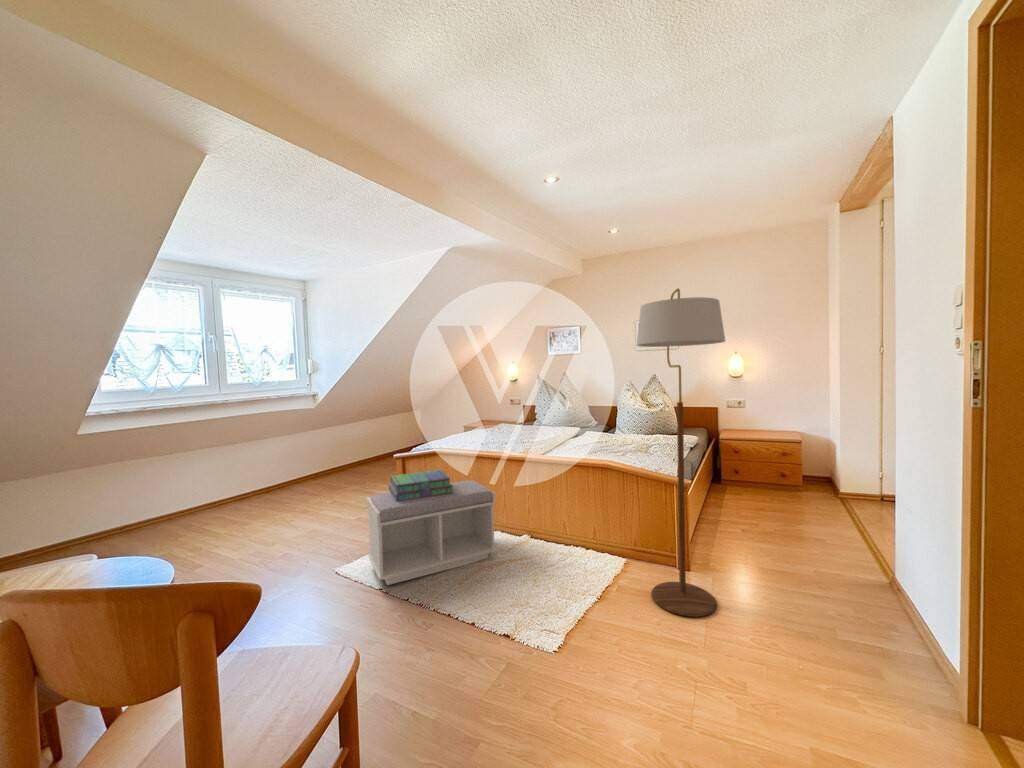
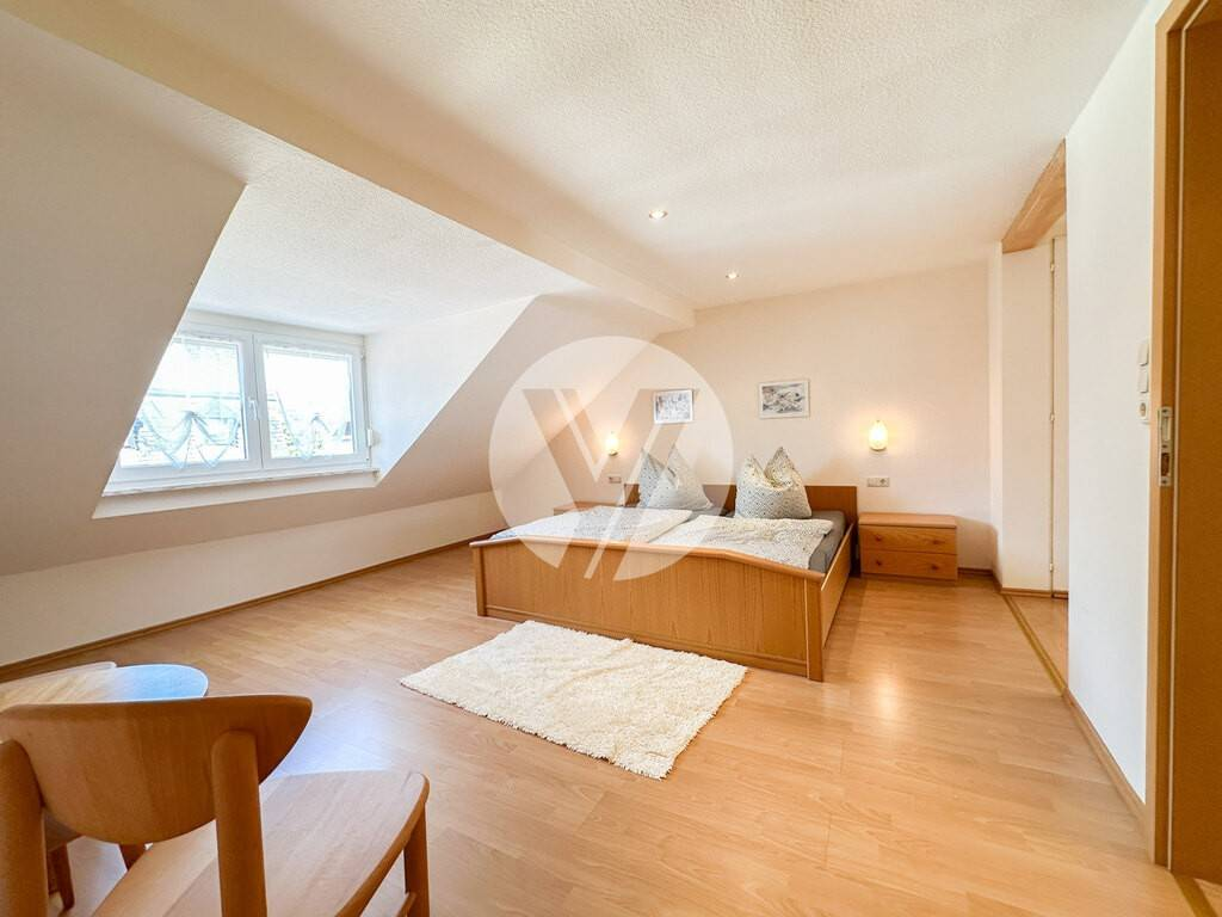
- bench (432, 526)
- stack of books (420, 483)
- floor lamp (679, 443)
